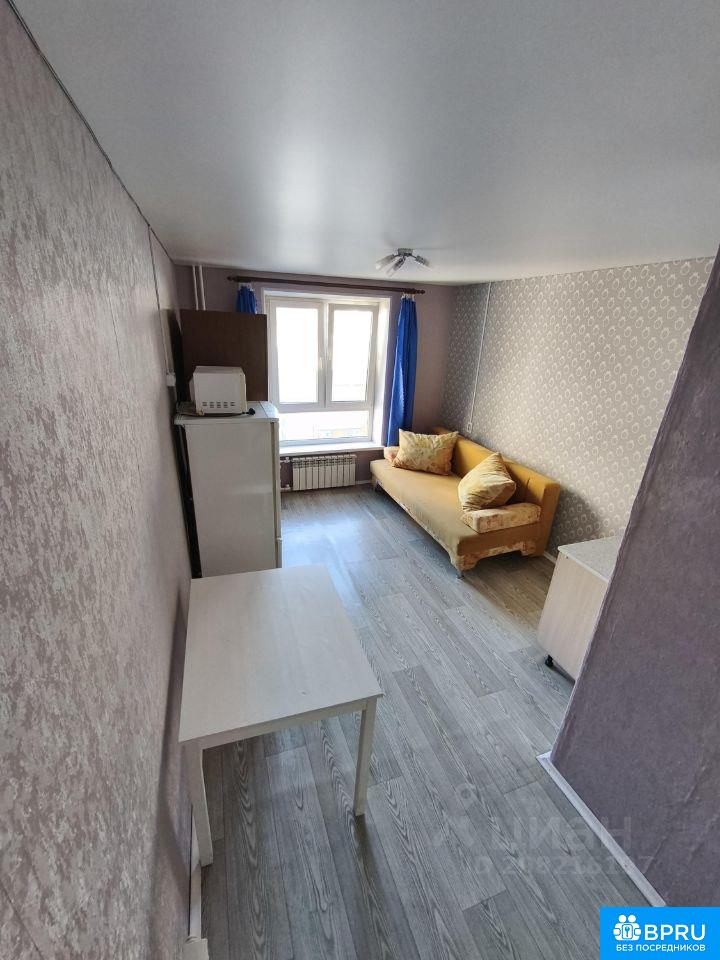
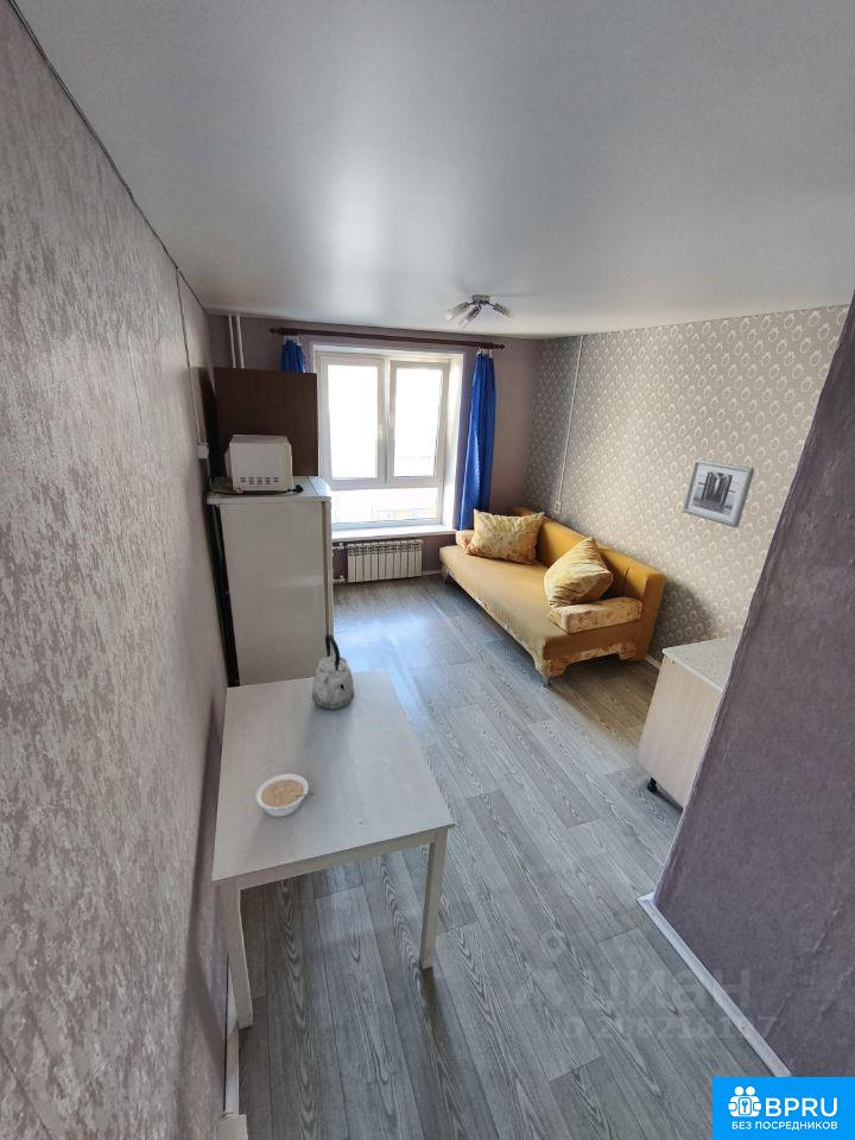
+ wall art (715, 492)
+ kettle (335, 674)
+ legume (285, 796)
